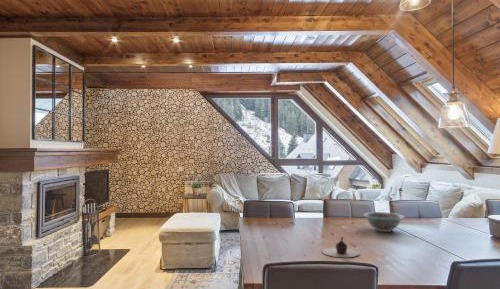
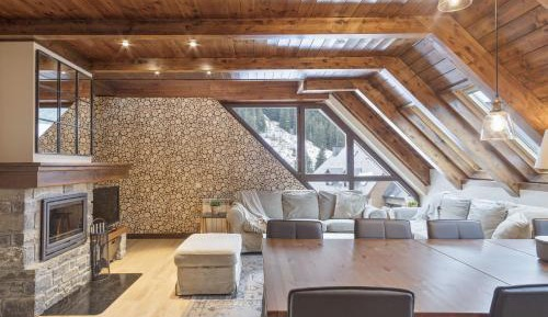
- decorative bowl (383, 222)
- teapot (340, 244)
